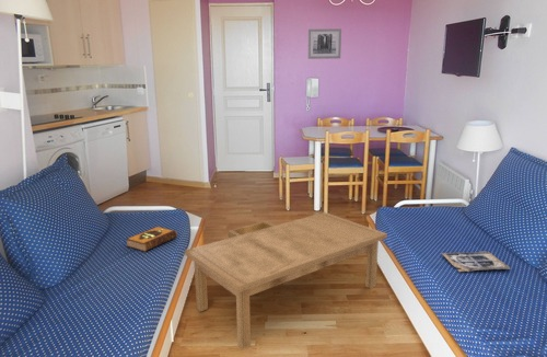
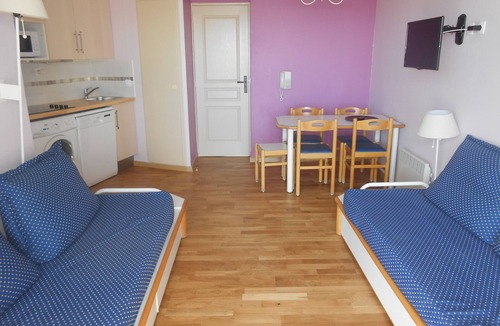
- wall art (324, 44)
- magazine (474, 261)
- coffee table (290, 269)
- hardback book (152, 238)
